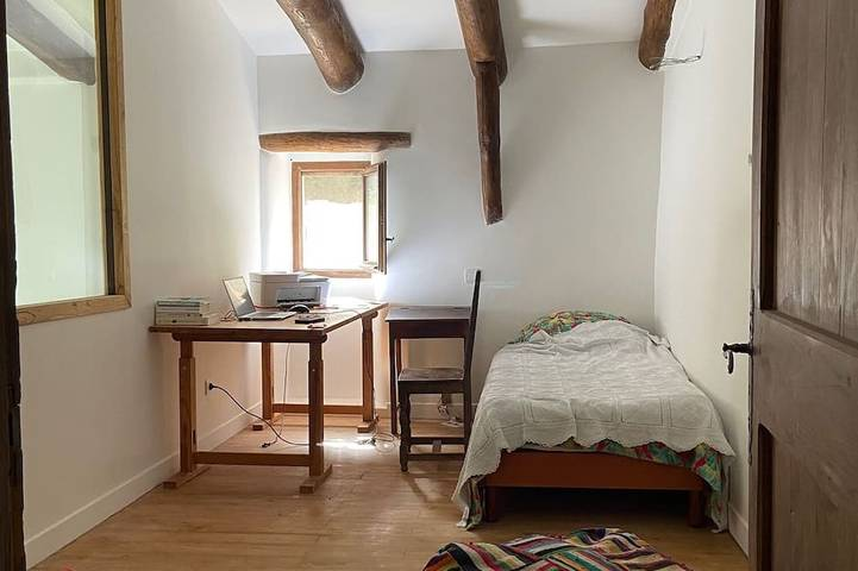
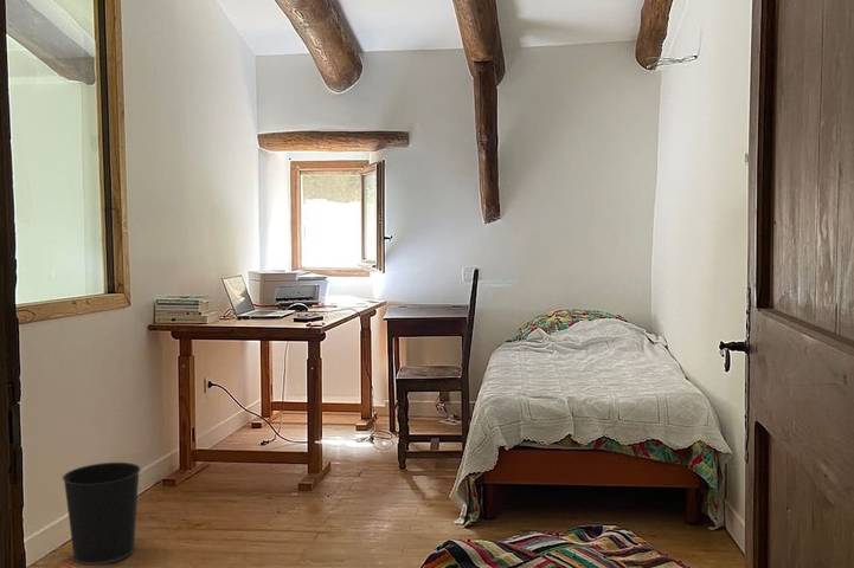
+ wastebasket (103, 512)
